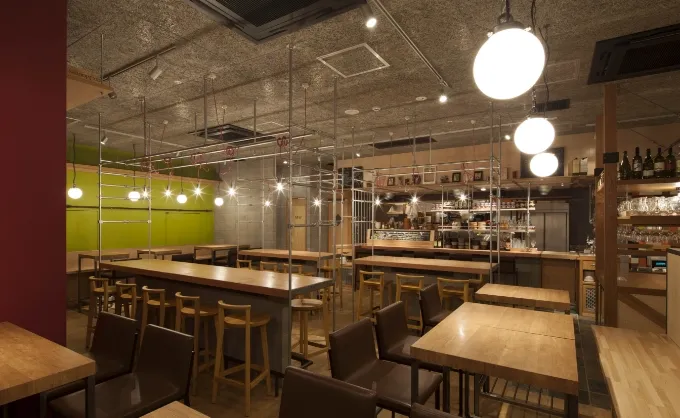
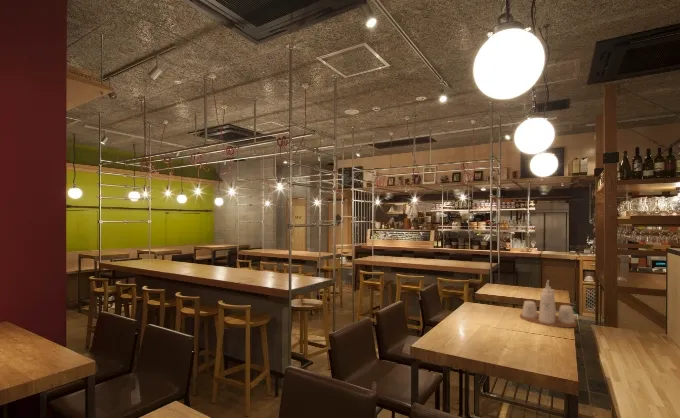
+ condiment set (547, 301)
